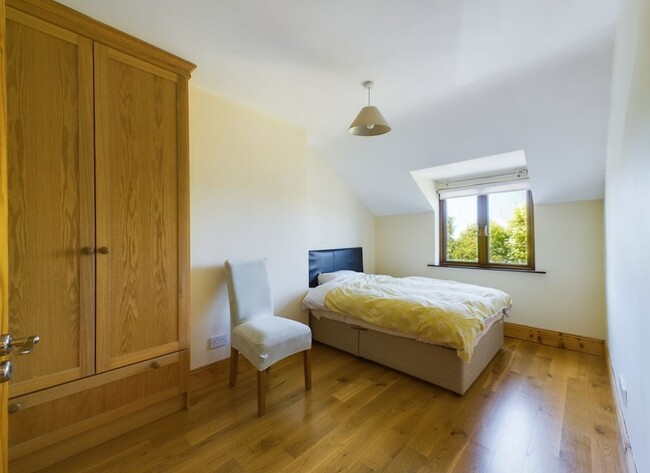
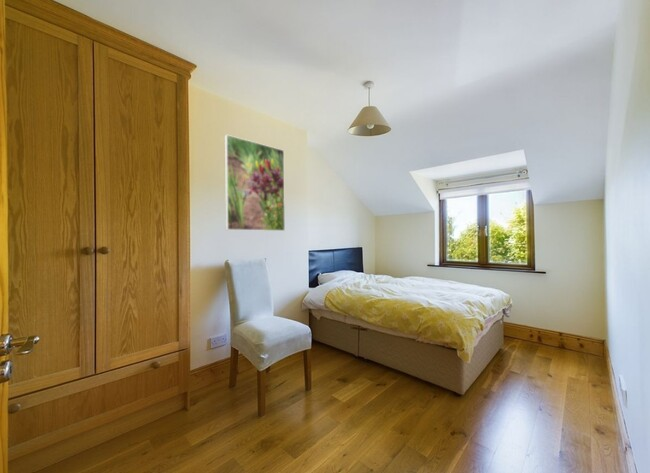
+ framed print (257, 186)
